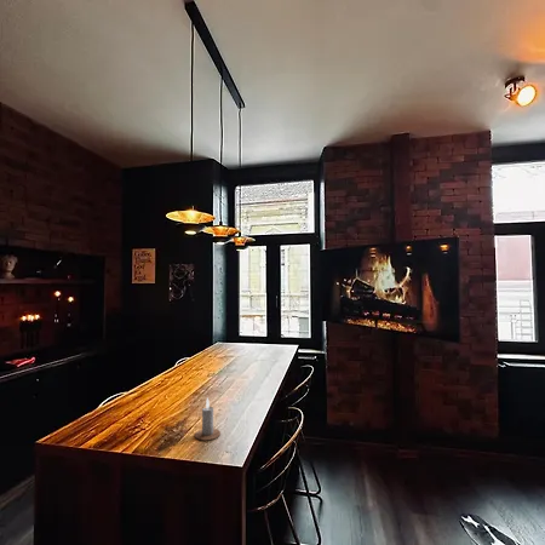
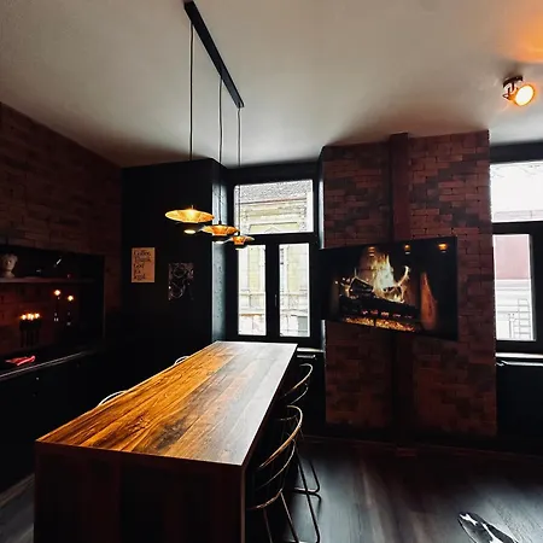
- candle (207, 415)
